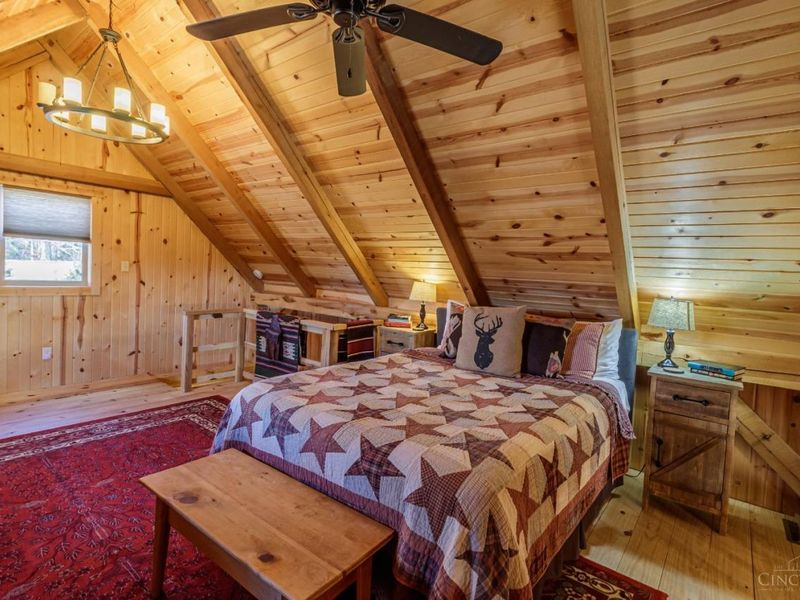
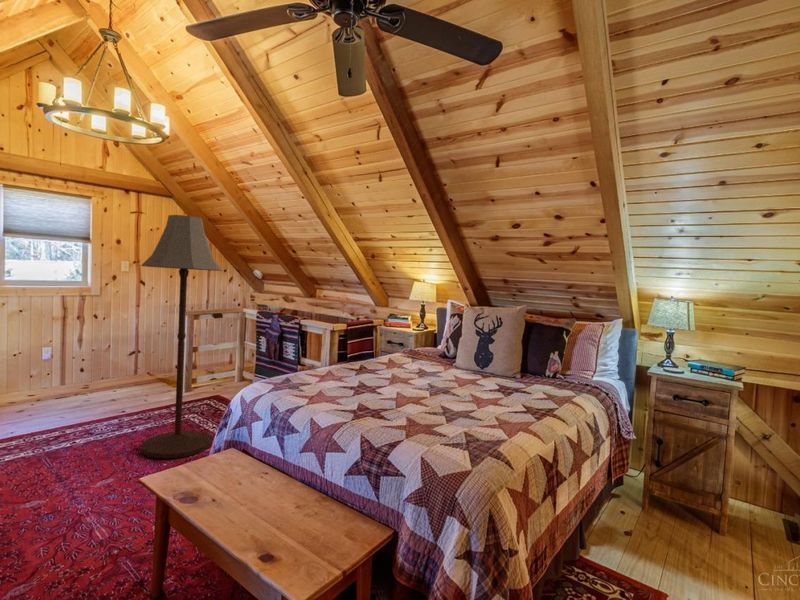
+ floor lamp (181, 332)
